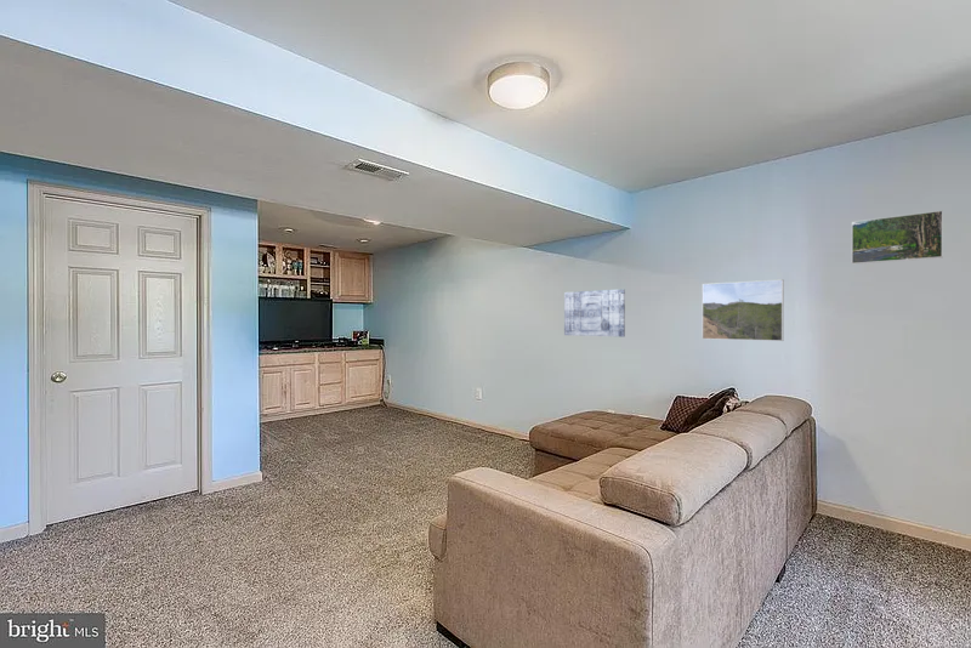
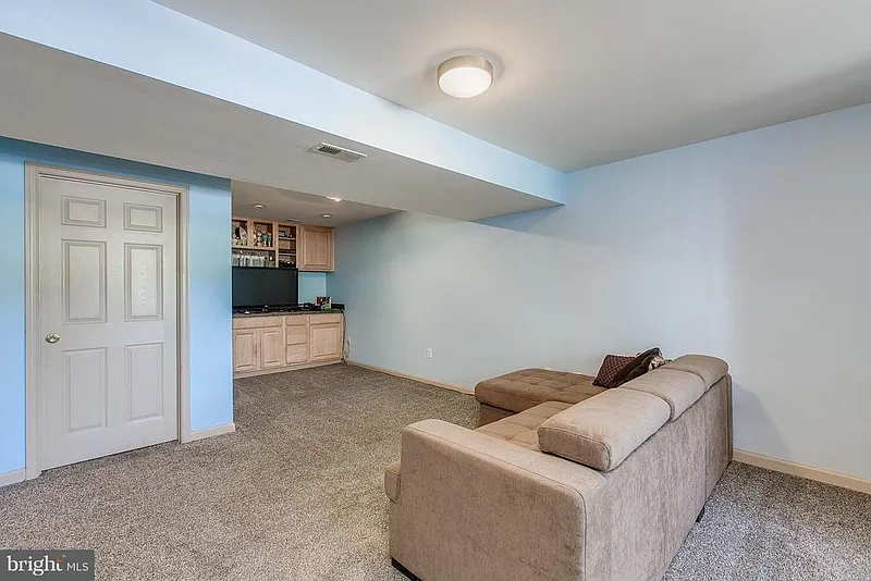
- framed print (895, 238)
- wall art (592, 313)
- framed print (740, 311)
